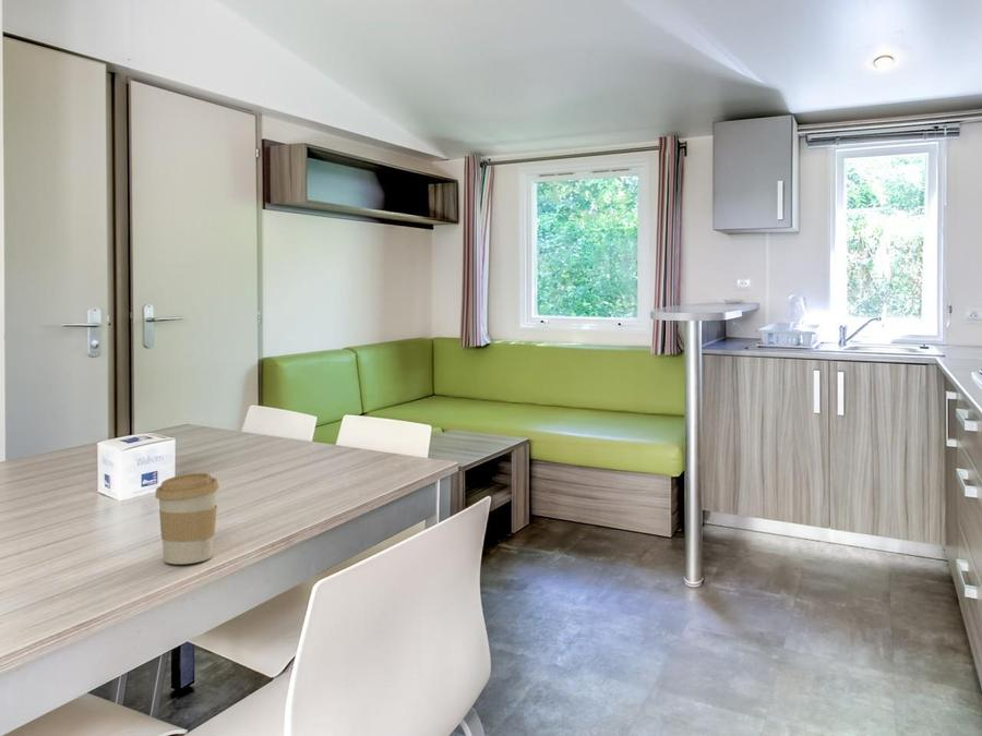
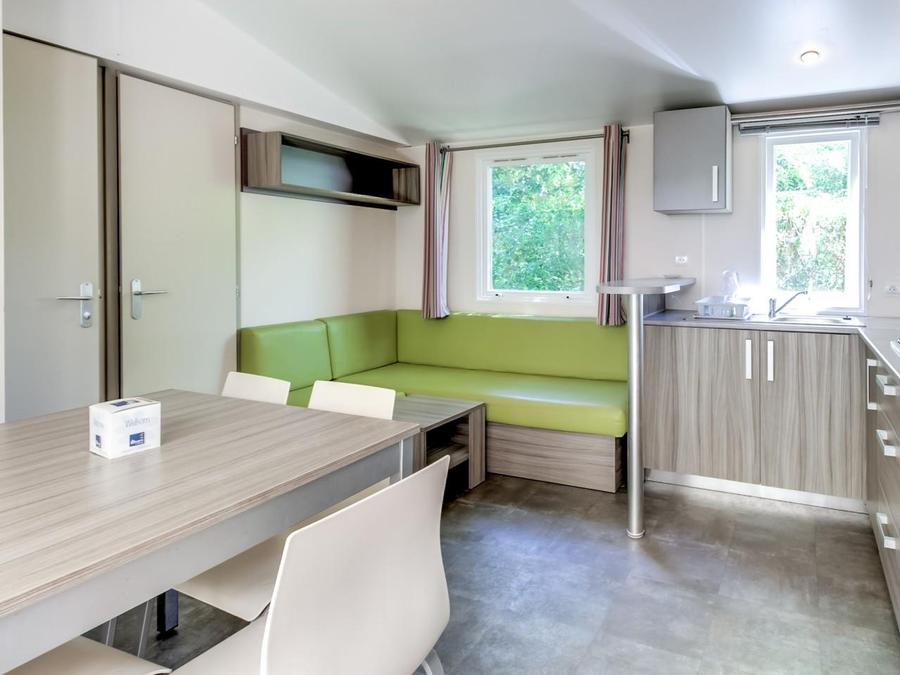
- coffee cup (188, 517)
